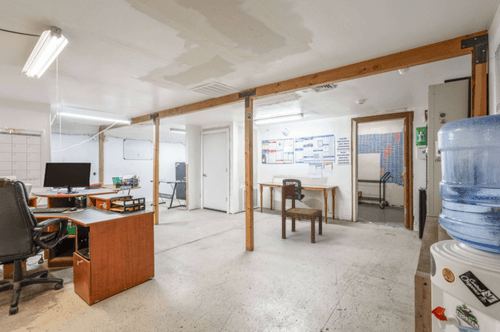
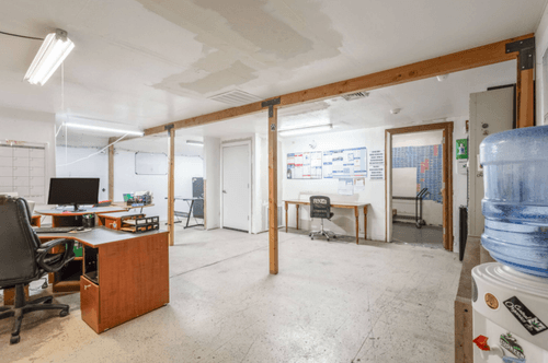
- dining chair (302, 211)
